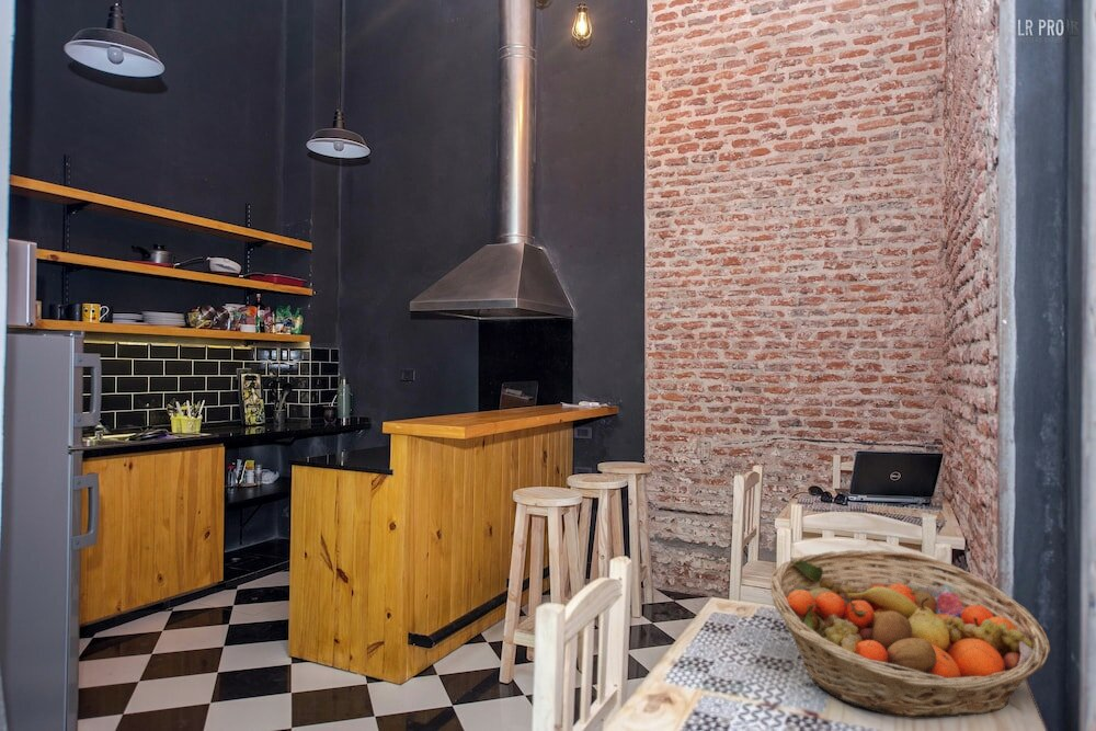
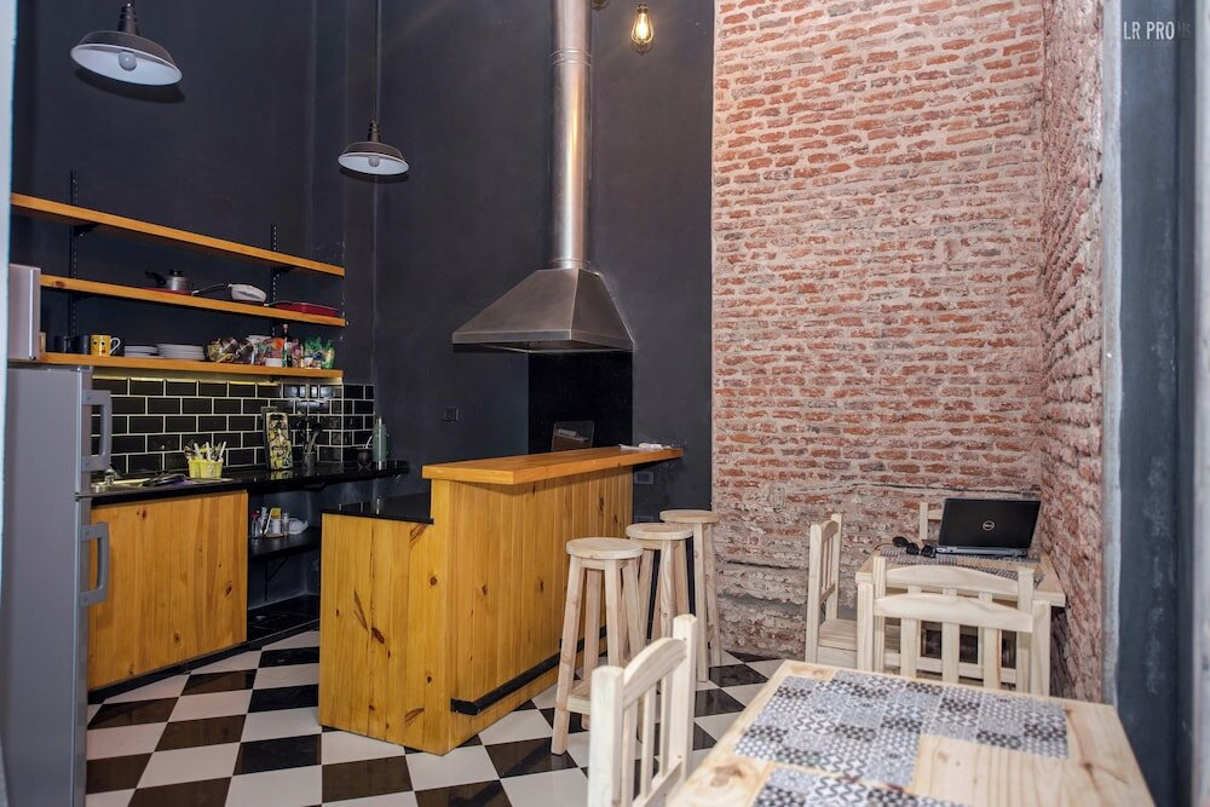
- fruit basket (901, 627)
